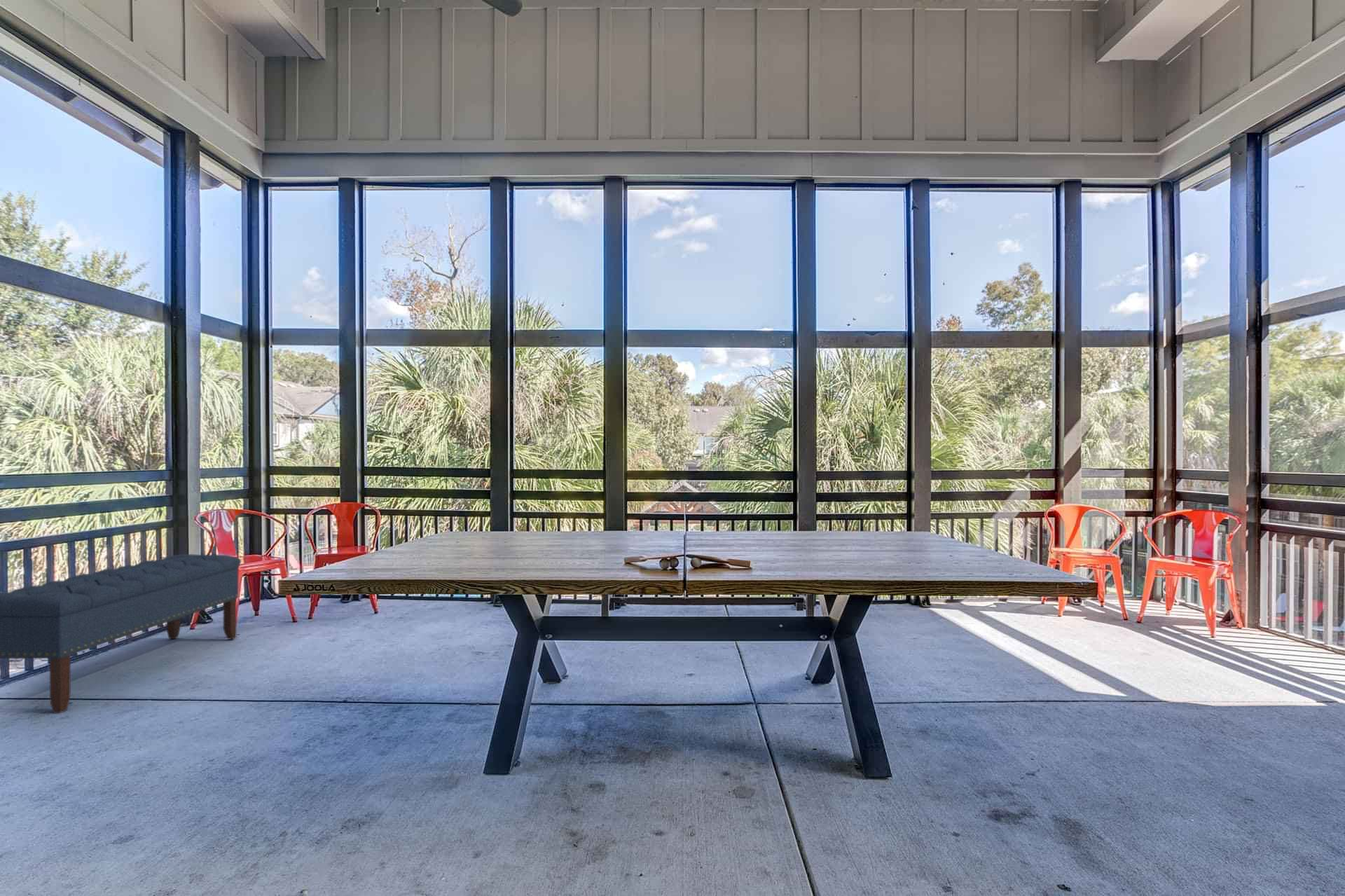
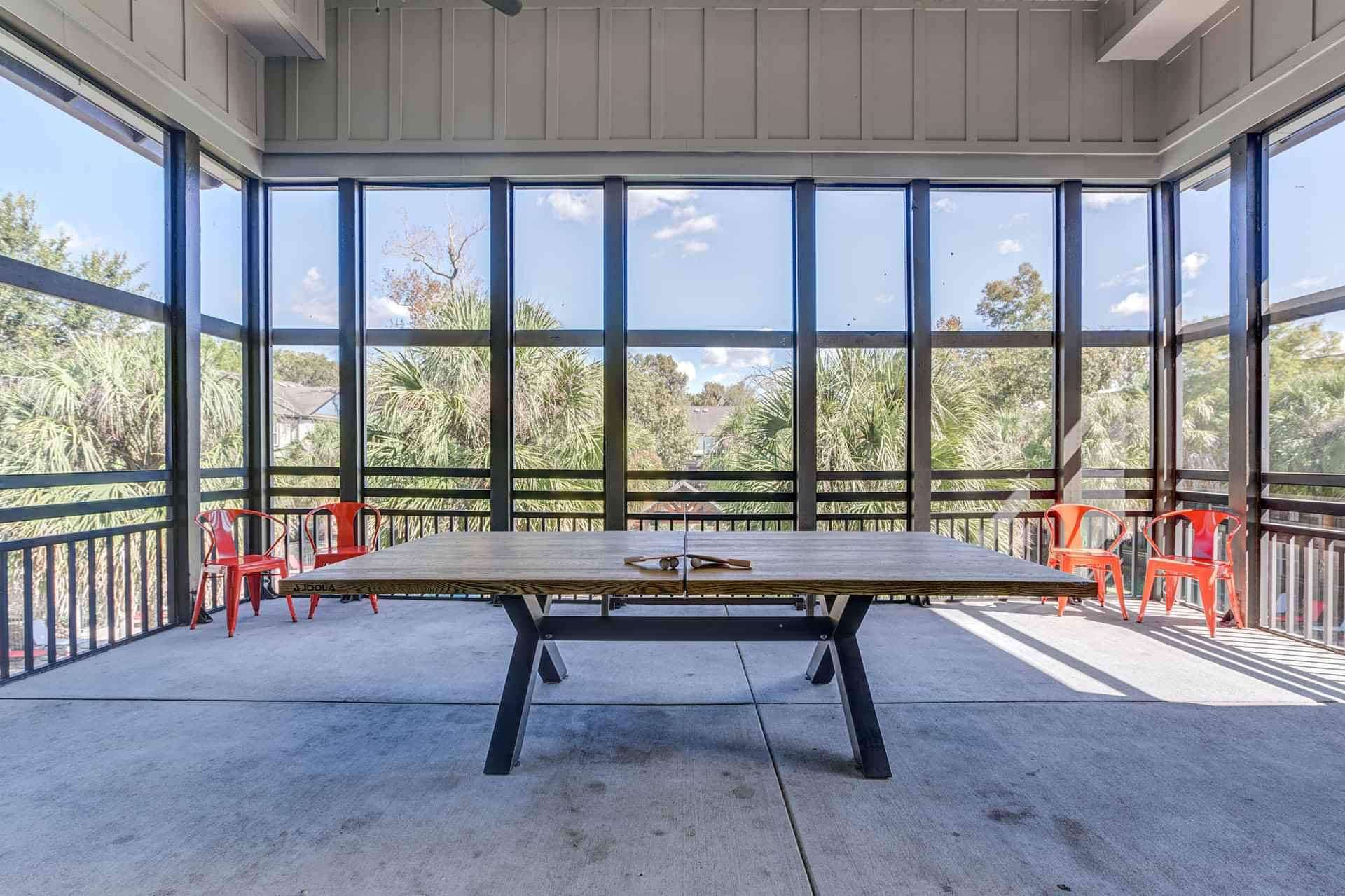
- bench (125, 619)
